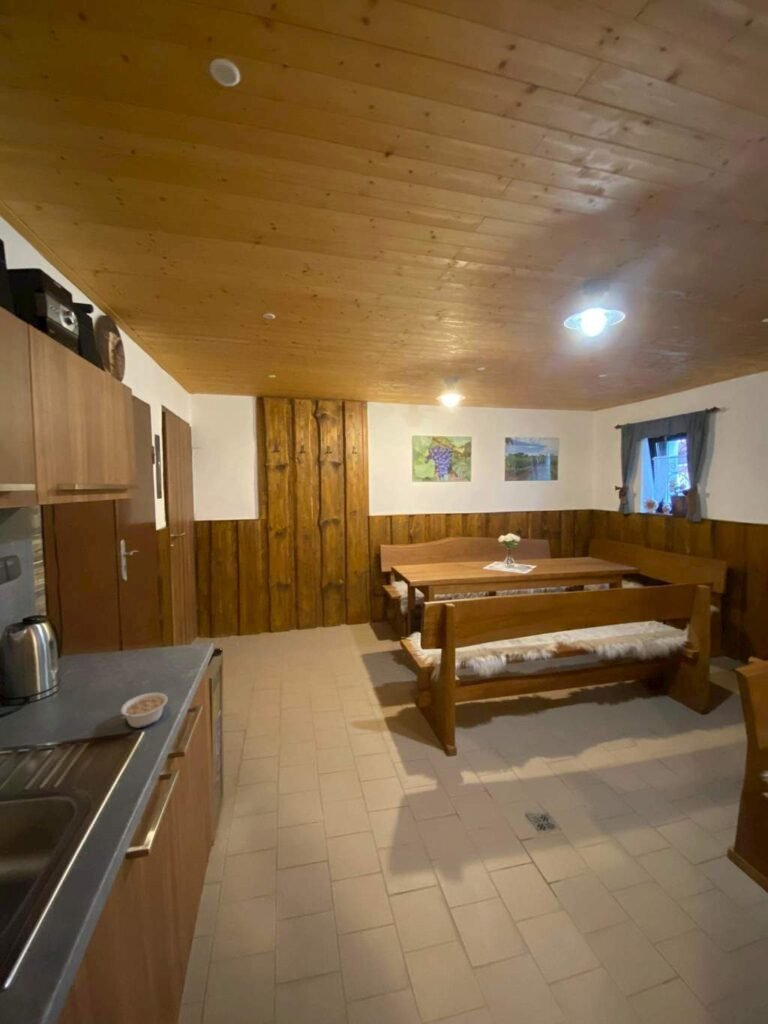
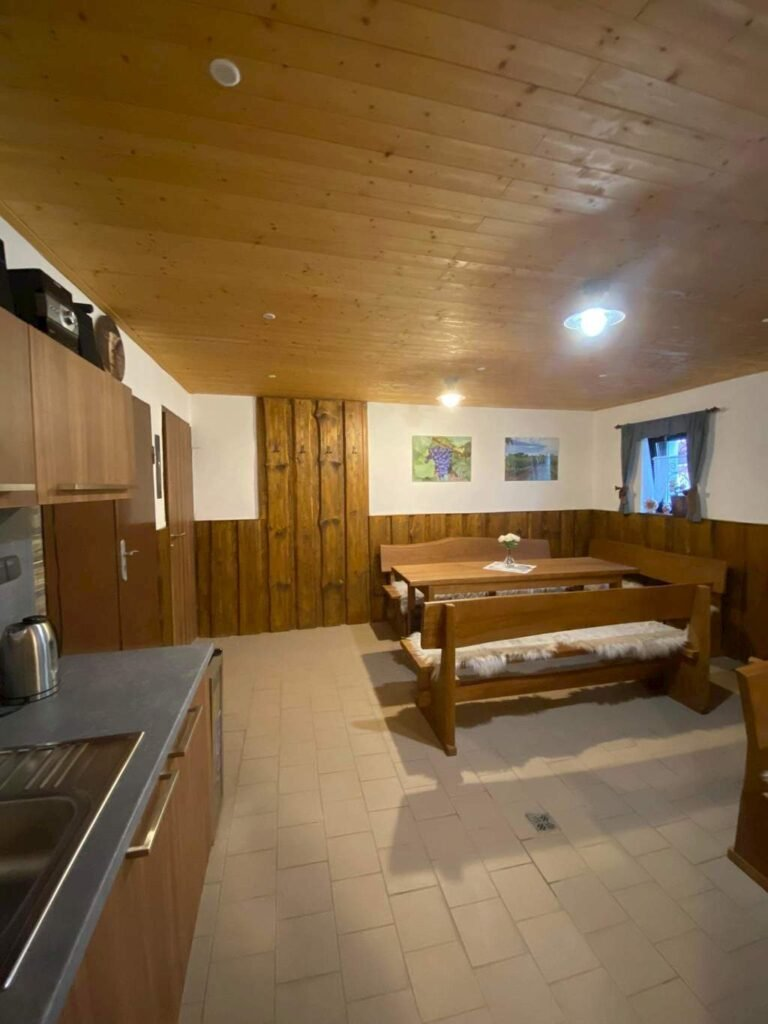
- legume (144, 710)
